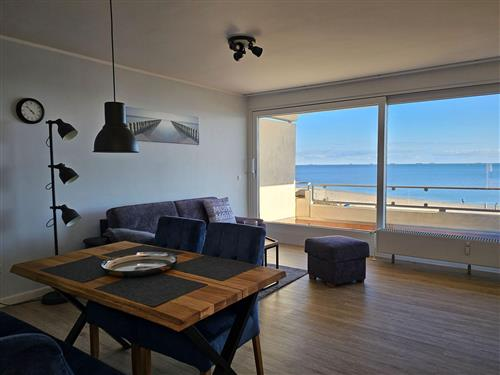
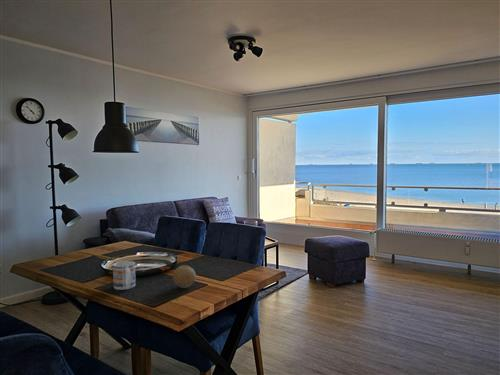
+ mug (124, 275)
+ fruit (184, 276)
